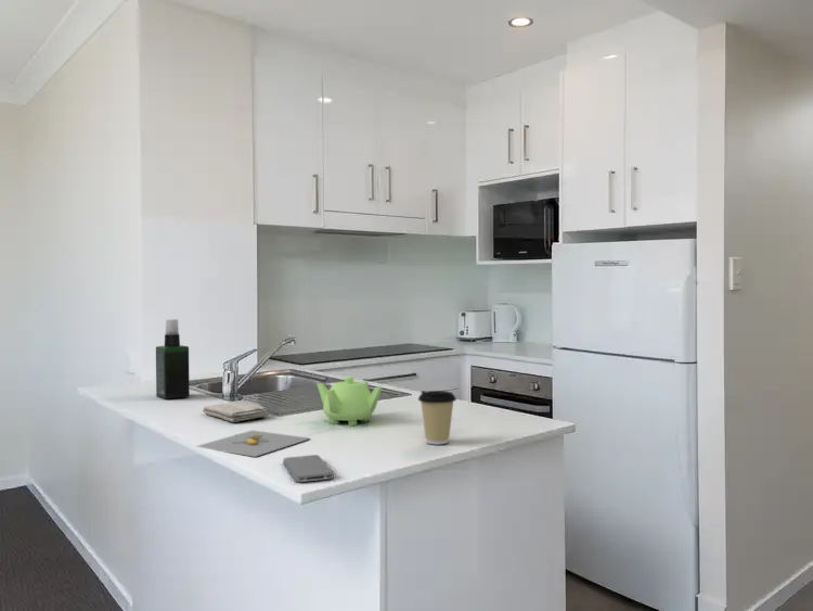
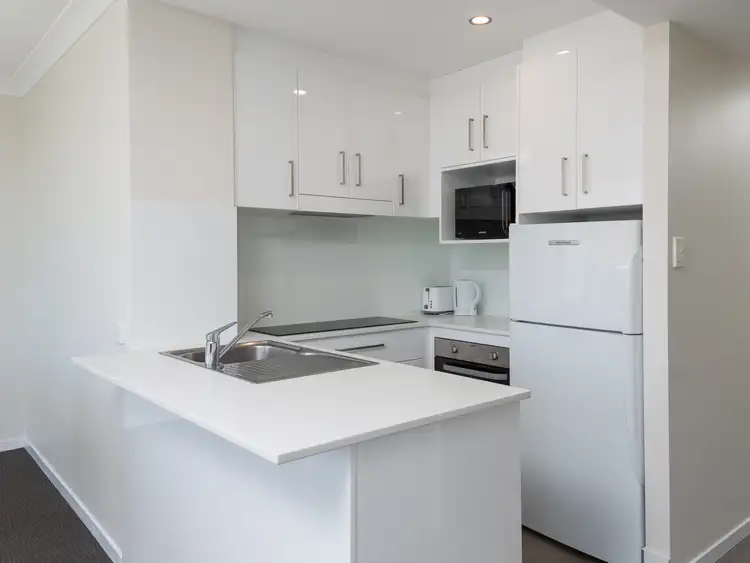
- washcloth (235, 409)
- teapot (349, 399)
- coffee cup (437, 416)
- spray bottle (172, 358)
- banana (253, 440)
- smartphone (307, 467)
